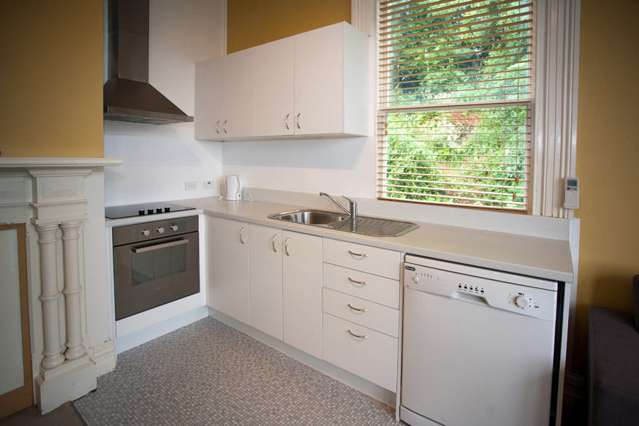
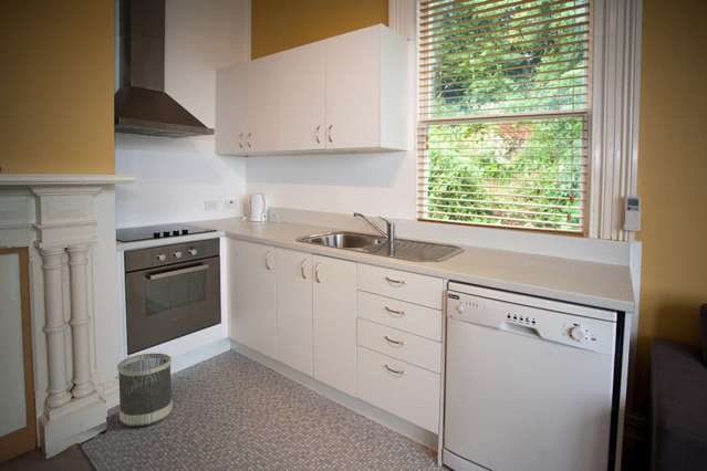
+ wastebasket (145, 387)
